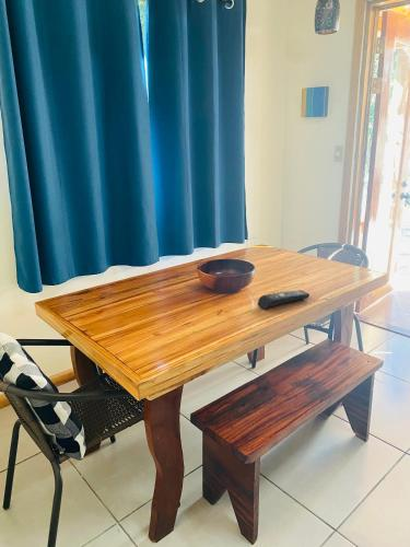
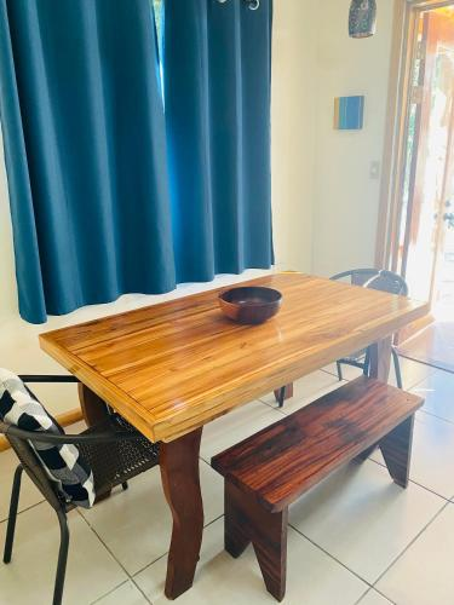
- remote control (283, 298)
